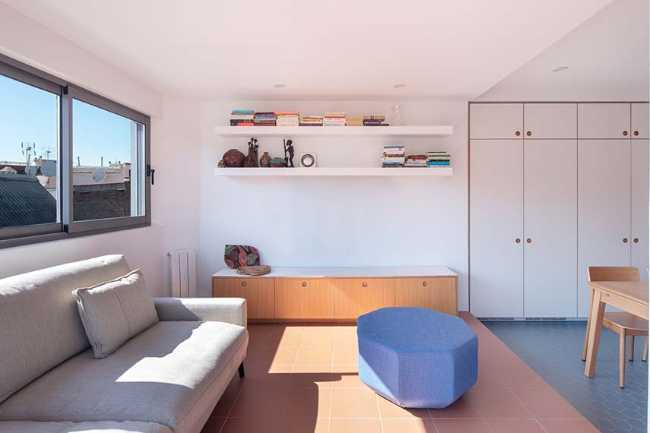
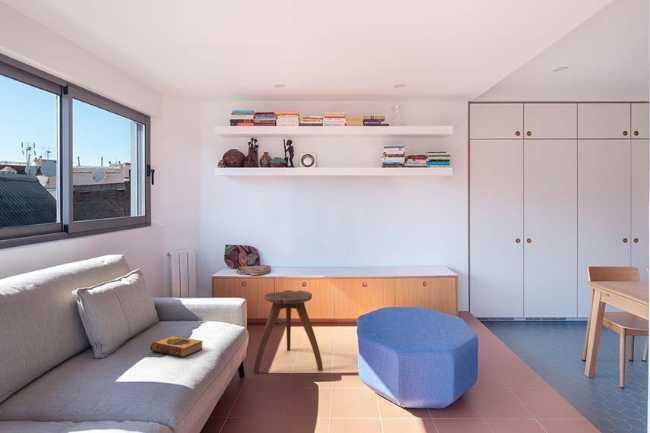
+ stool (290, 331)
+ hardback book (176, 346)
